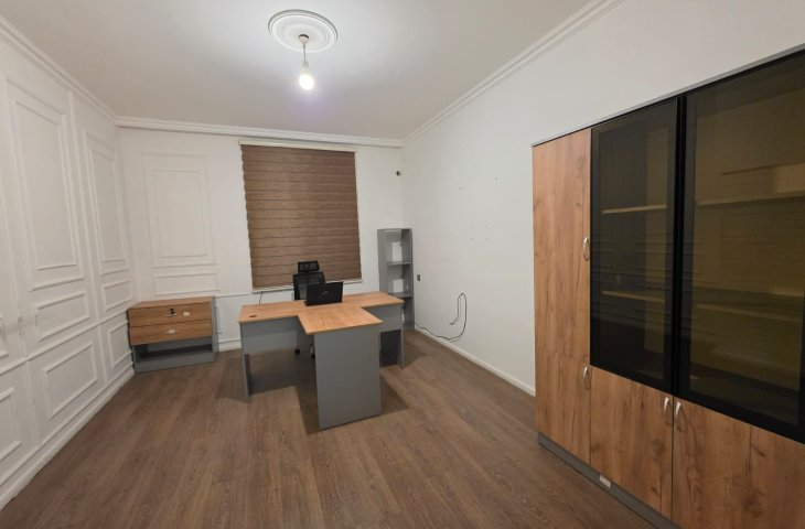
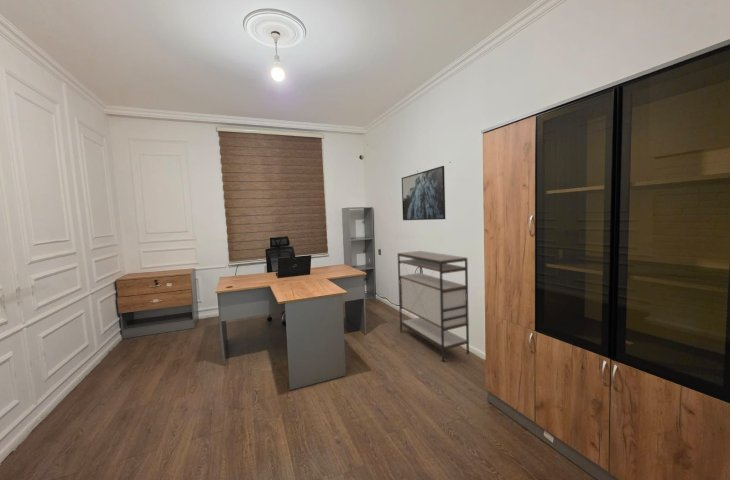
+ shelving unit (430, 298)
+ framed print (421, 196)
